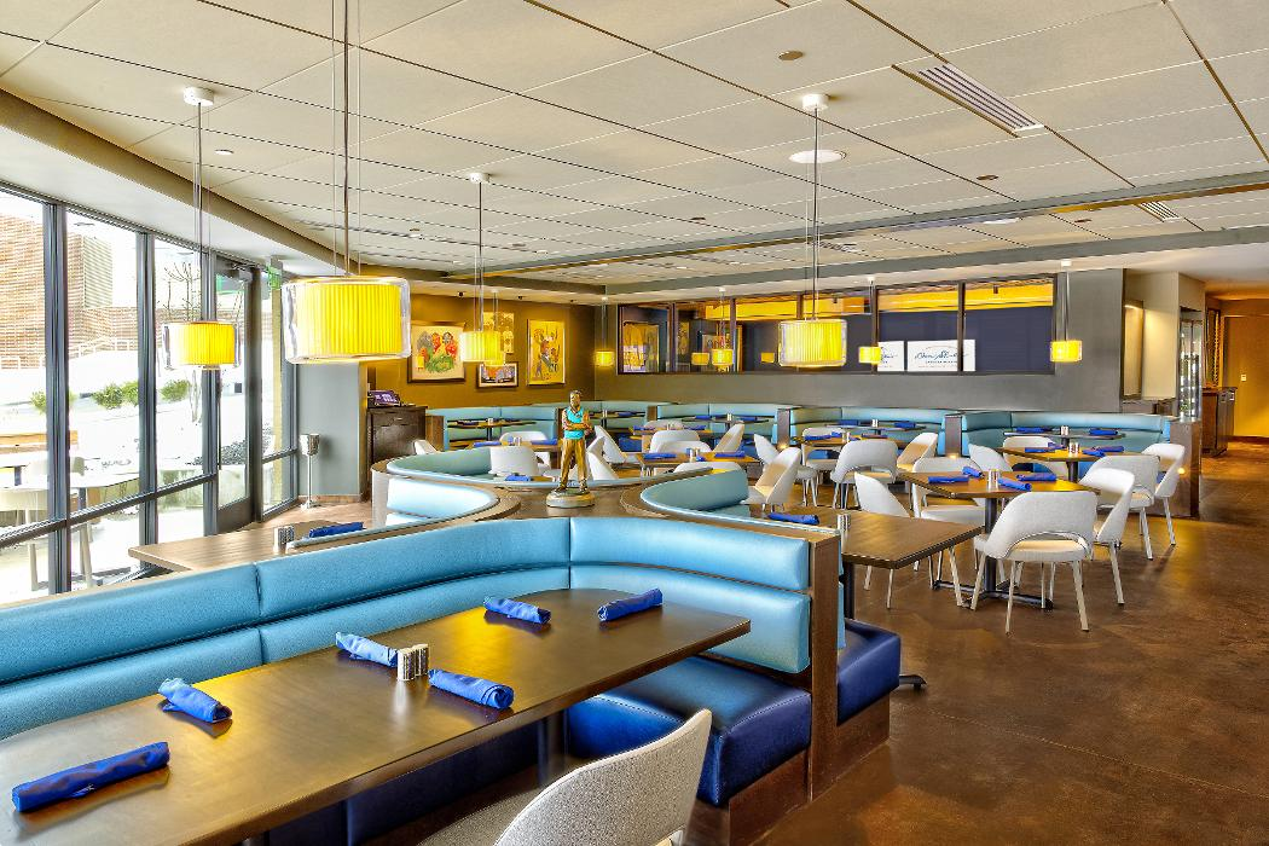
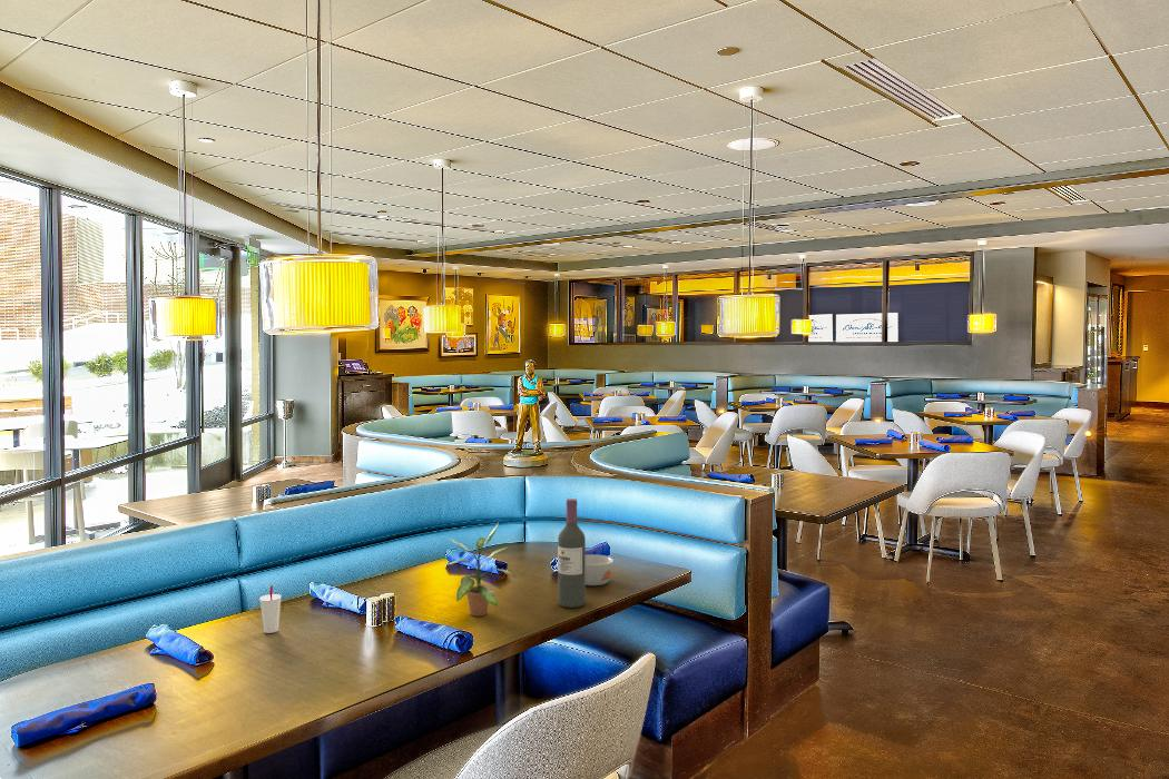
+ bowl (590, 571)
+ wine bottle (571, 551)
+ cup (271, 608)
+ potted plant (487, 572)
